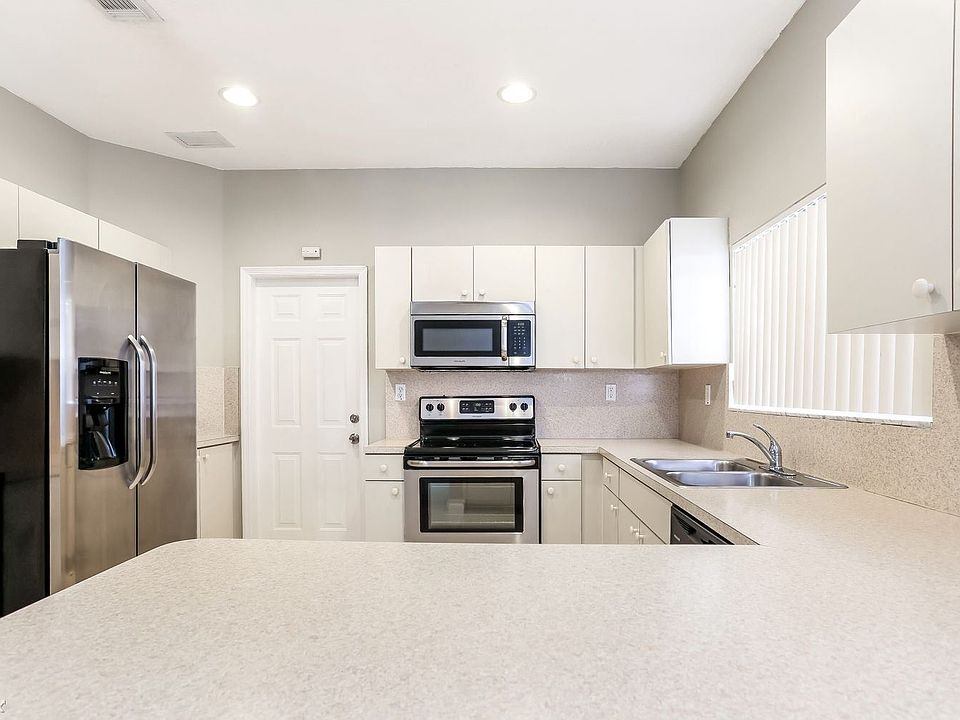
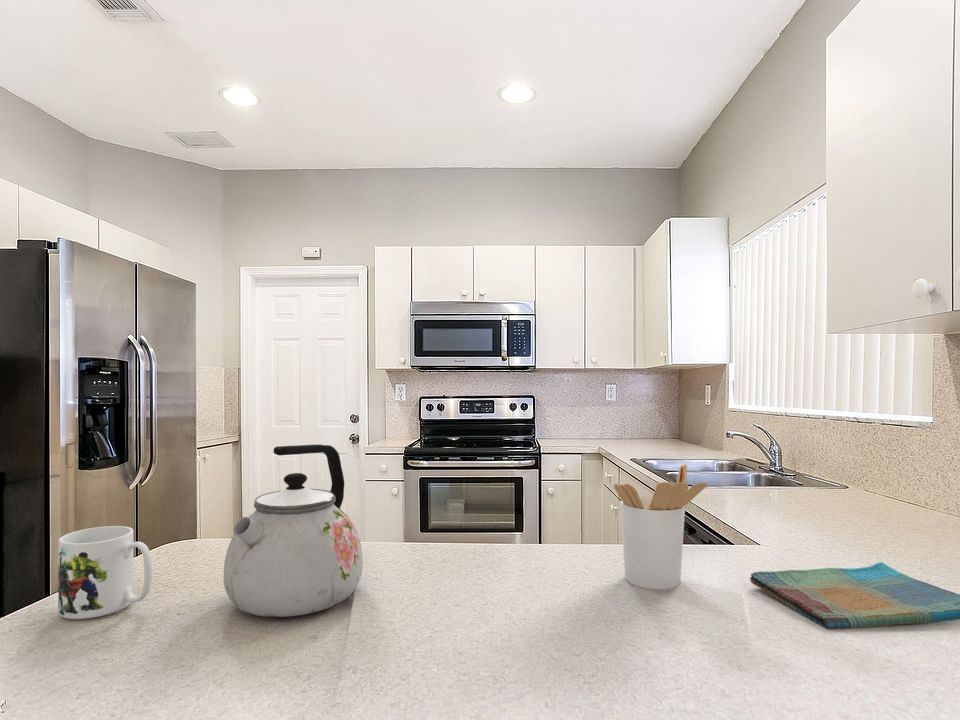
+ dish towel (858, 592)
+ kettle (294, 522)
+ mug (108, 571)
+ utensil holder (661, 527)
